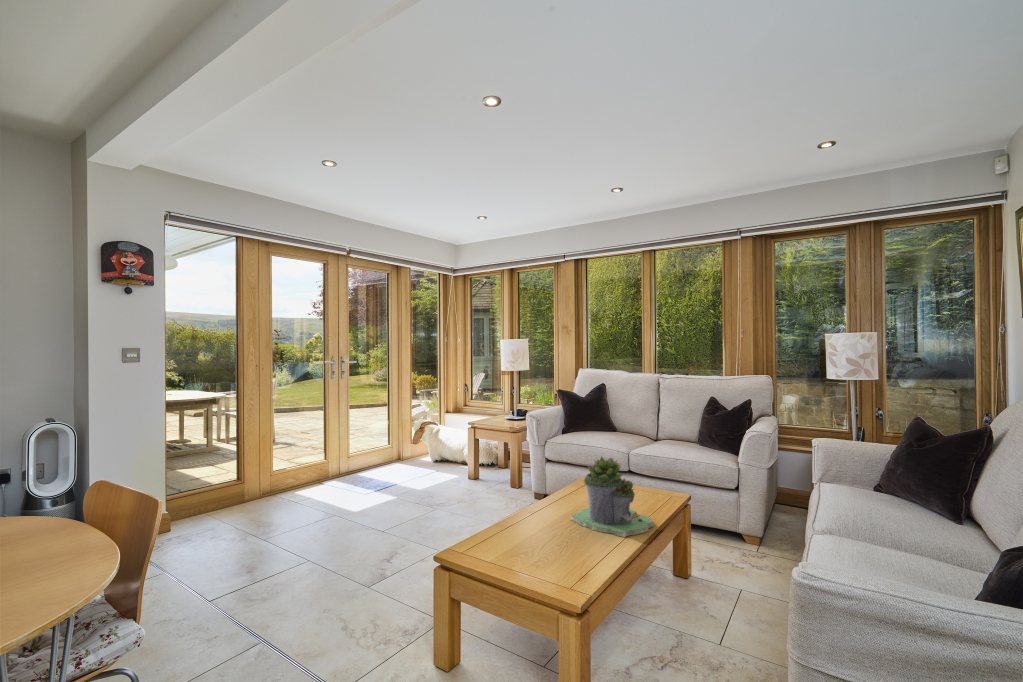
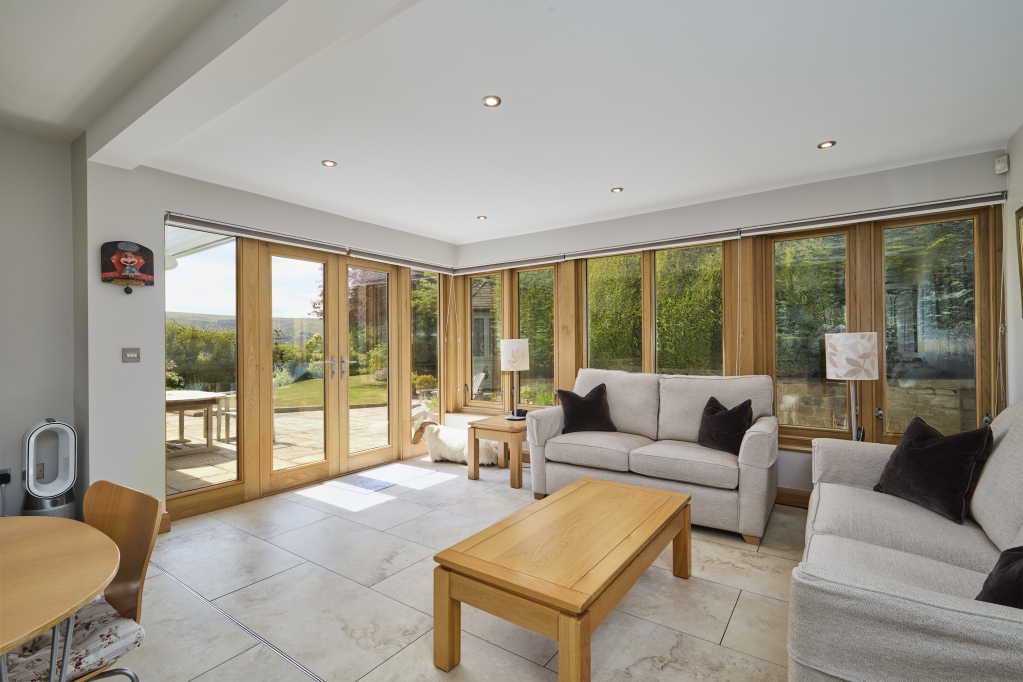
- succulent planter (613, 488)
